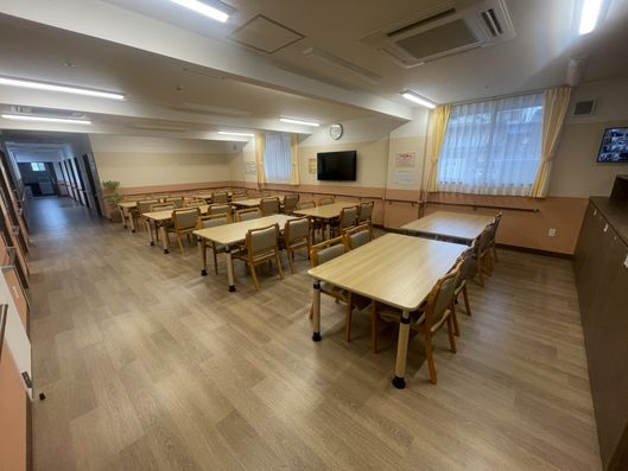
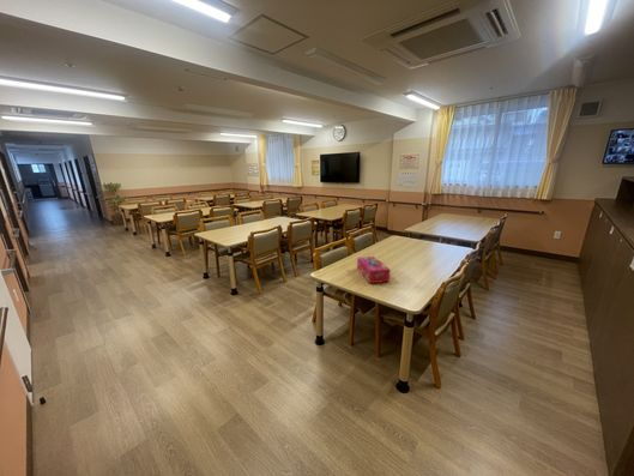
+ tissue box (372, 269)
